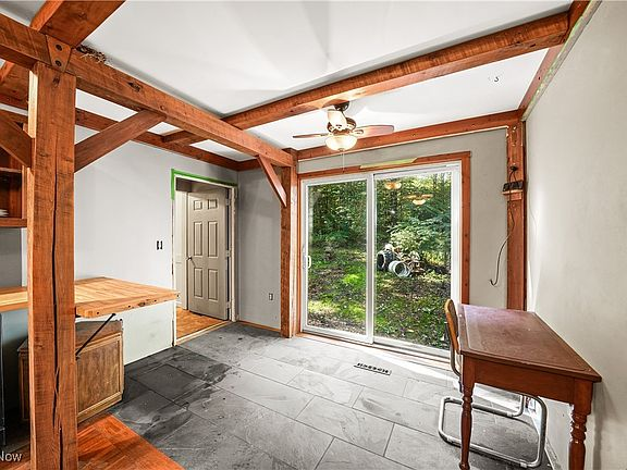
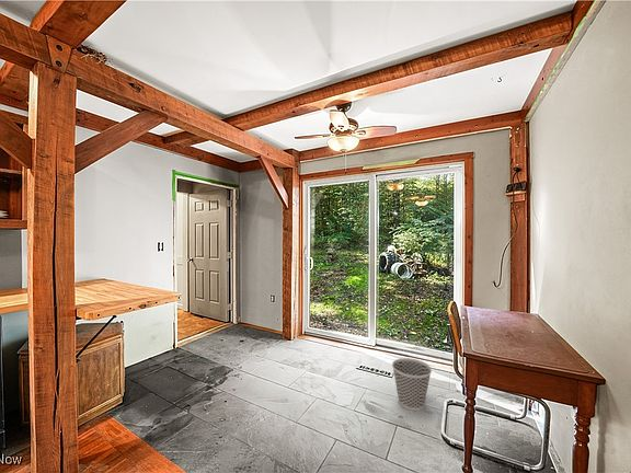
+ wastebasket (411, 384)
